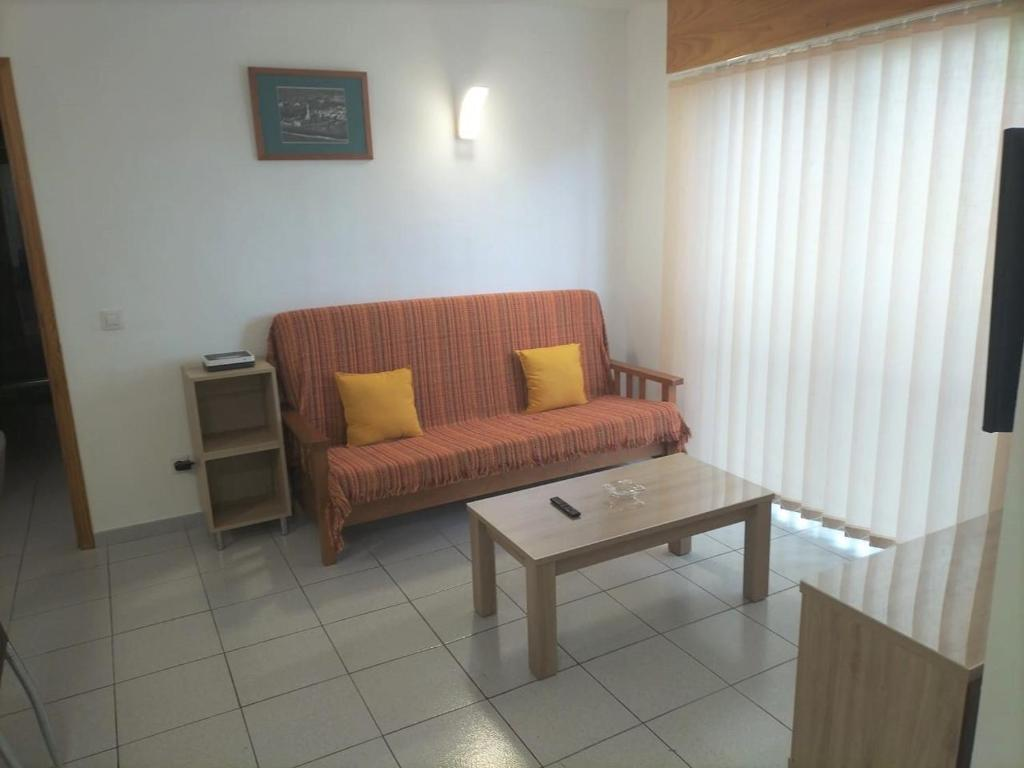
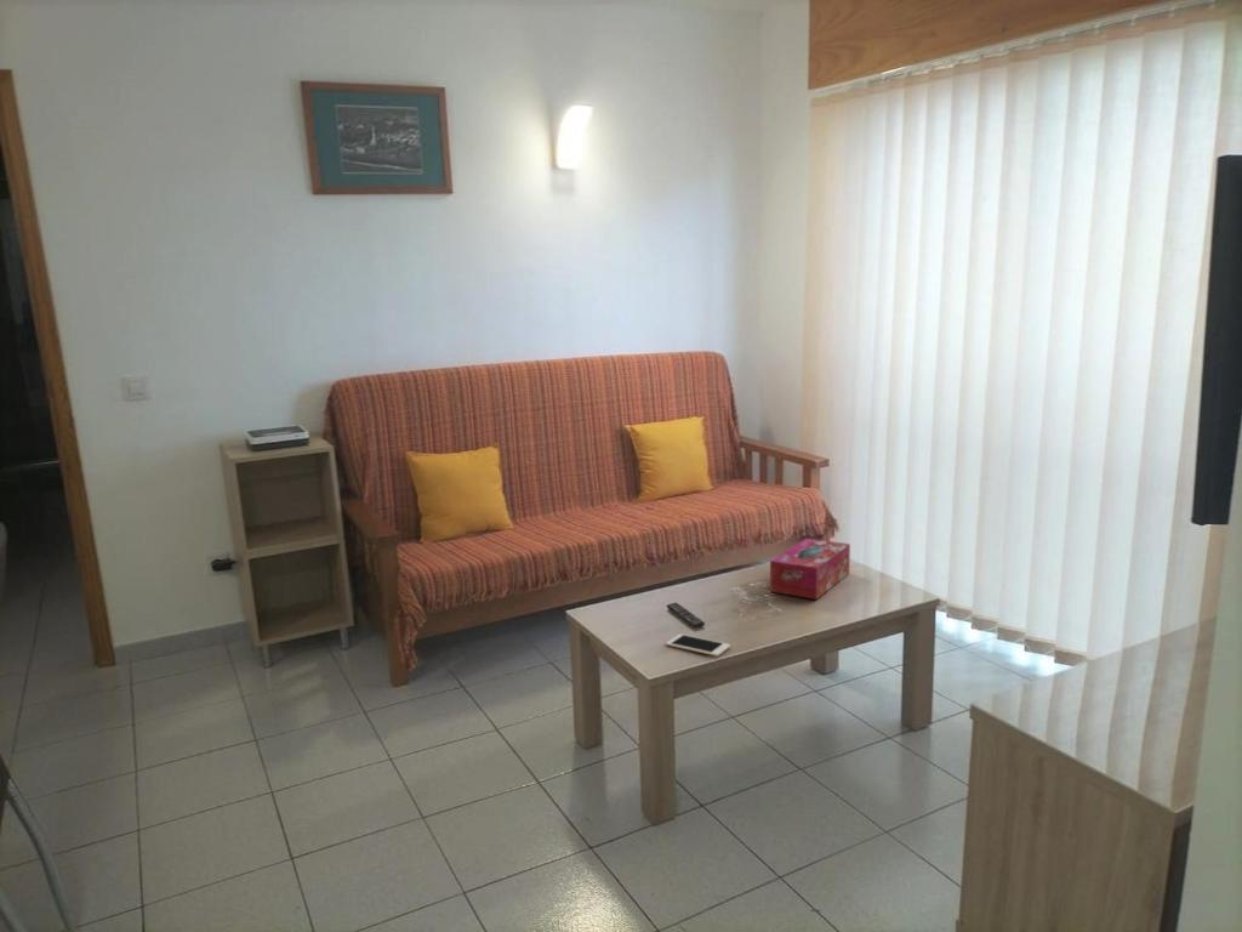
+ tissue box (810, 567)
+ cell phone (697, 644)
